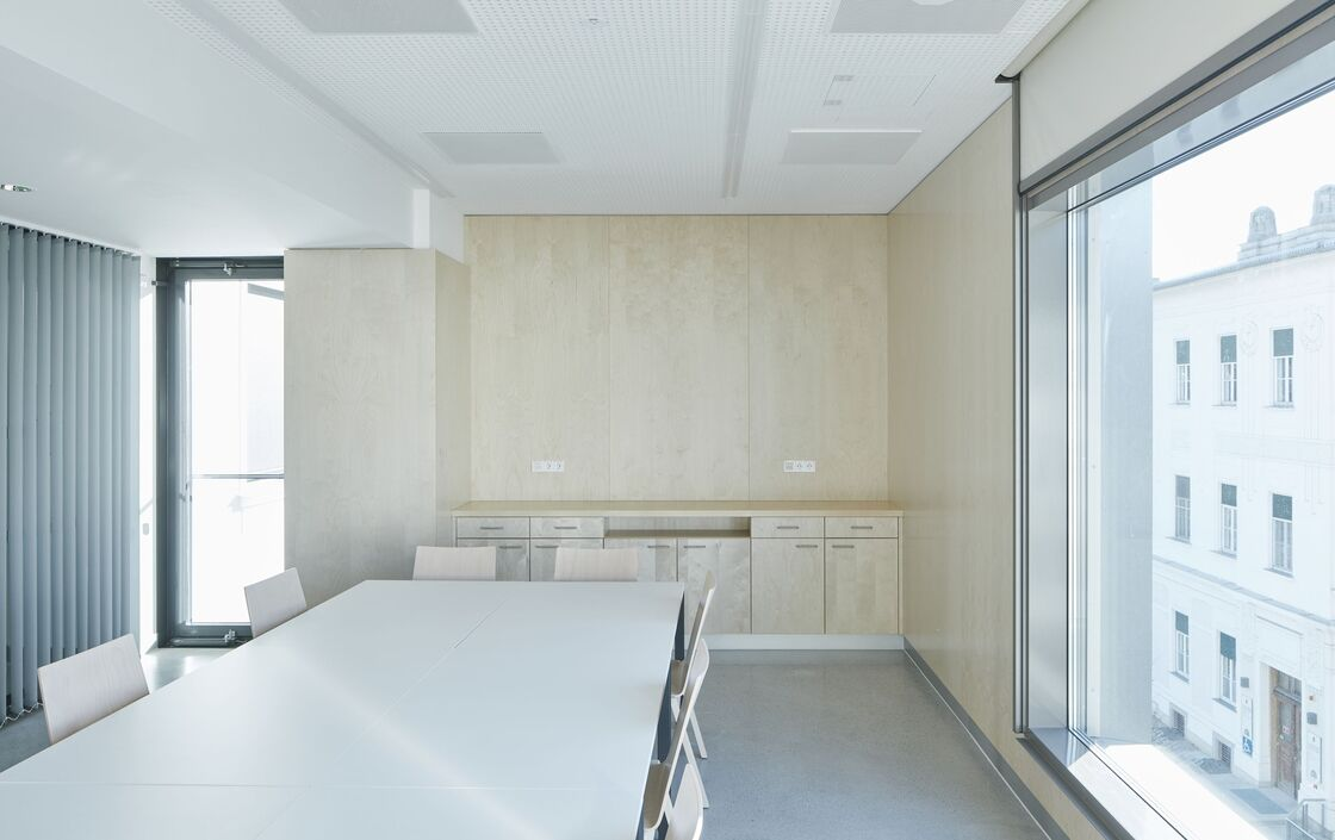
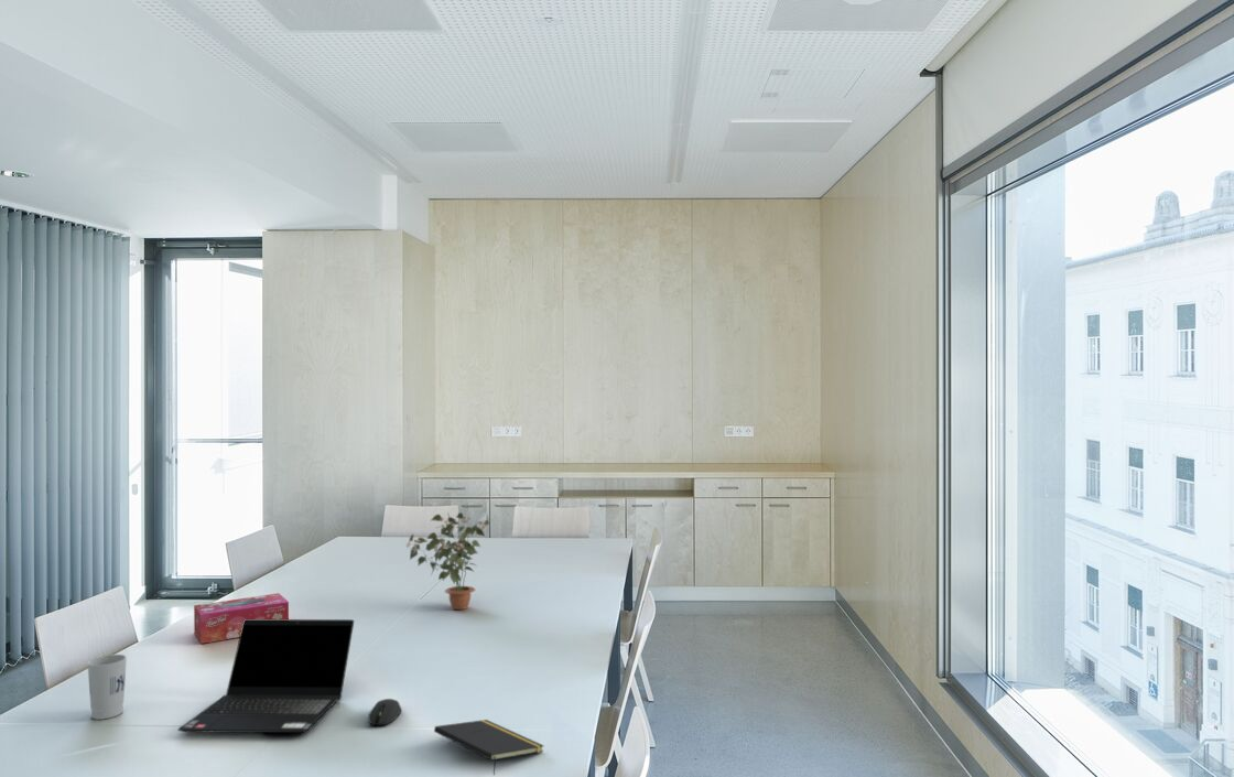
+ notepad (488, 738)
+ laptop computer (272, 672)
+ cup (107, 687)
+ computer mouse (385, 709)
+ tissue box (241, 616)
+ potted plant (458, 560)
